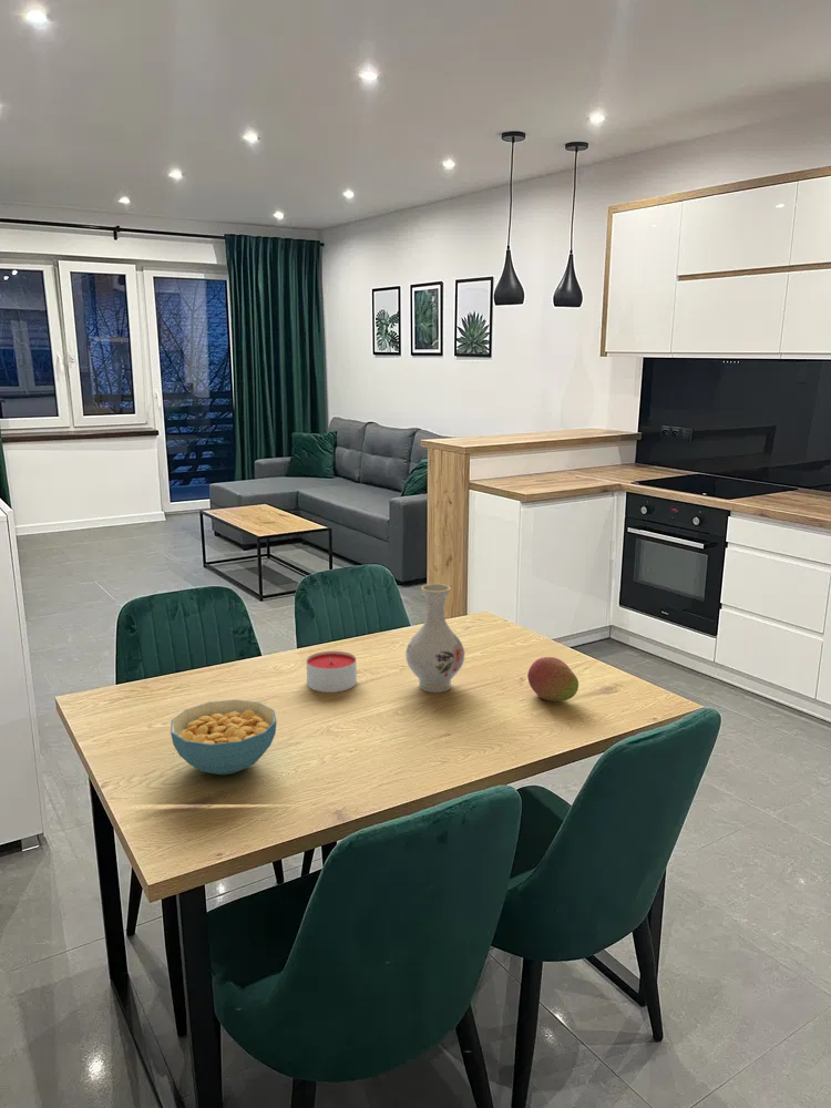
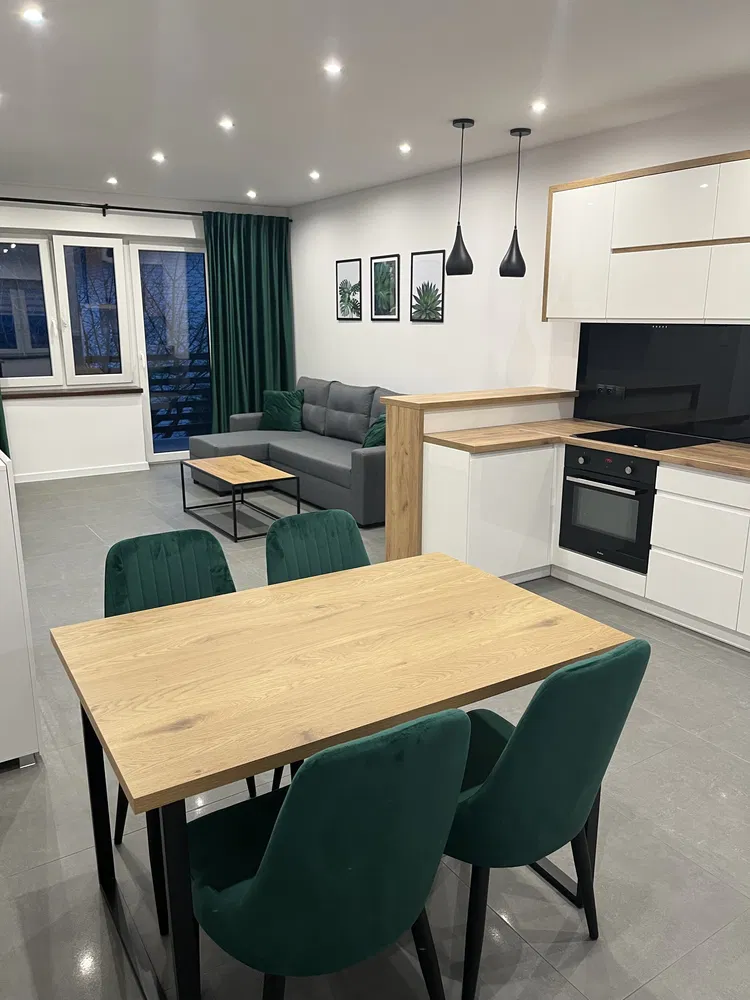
- candle (331, 670)
- fruit (552, 678)
- cereal bowl (225, 743)
- vase (434, 637)
